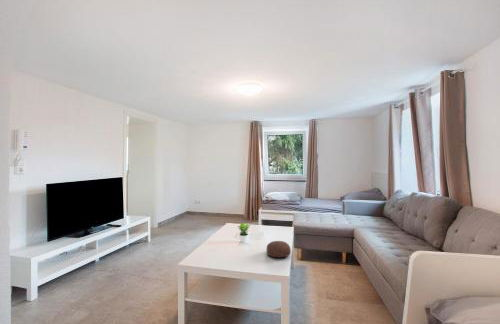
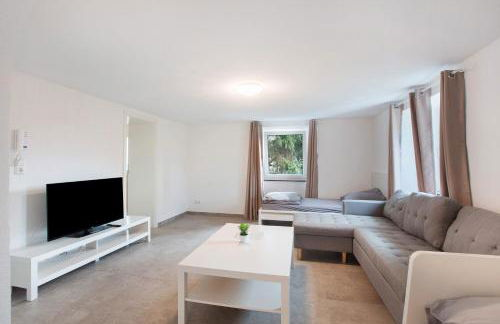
- decorative bowl (278, 248)
